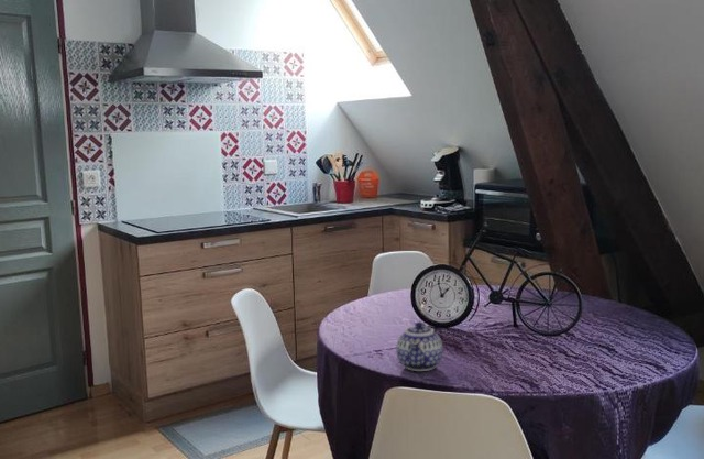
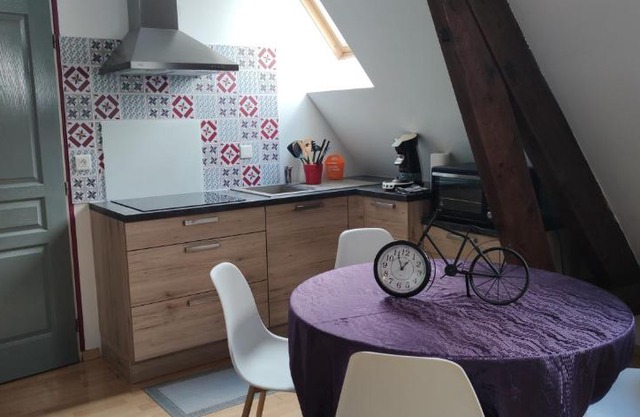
- teapot (419, 343)
